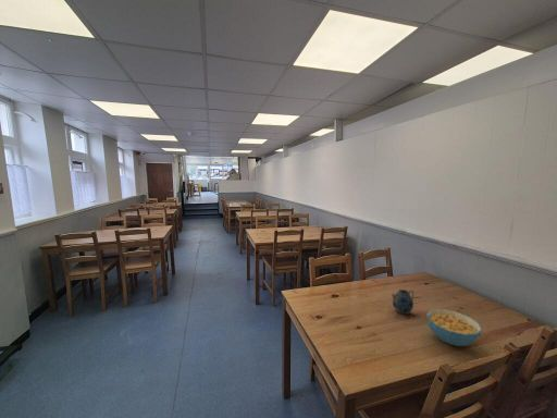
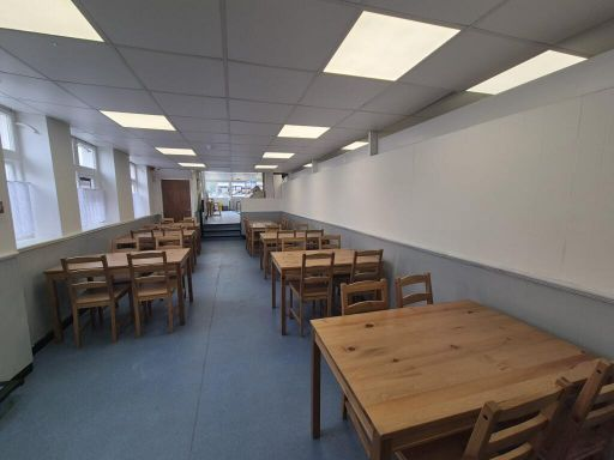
- teapot (403, 300)
- cereal bowl (451, 330)
